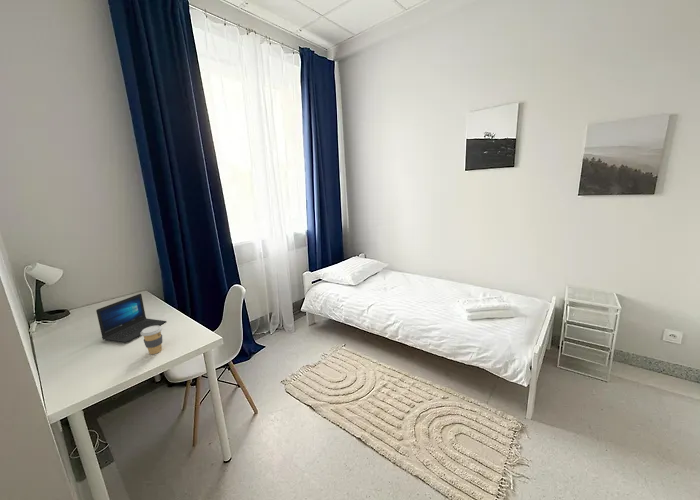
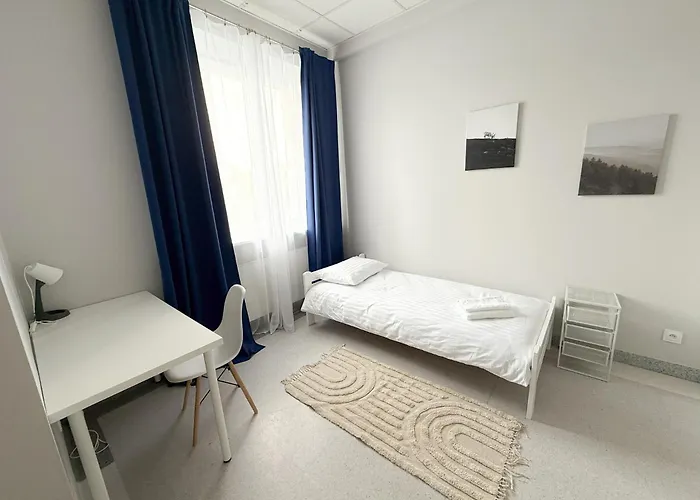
- laptop (133, 316)
- coffee cup (153, 340)
